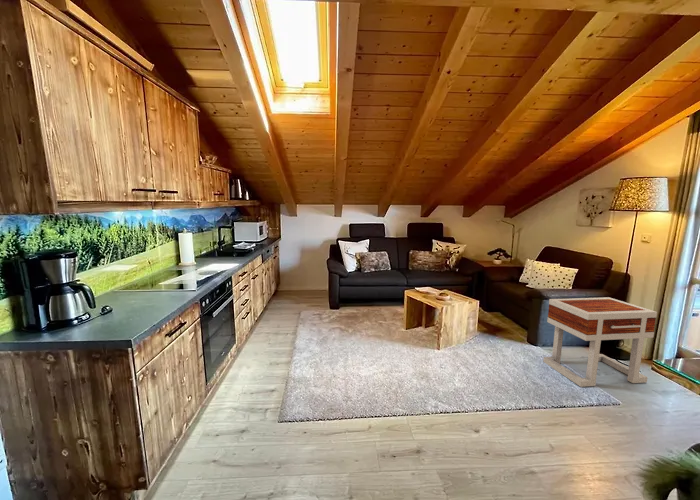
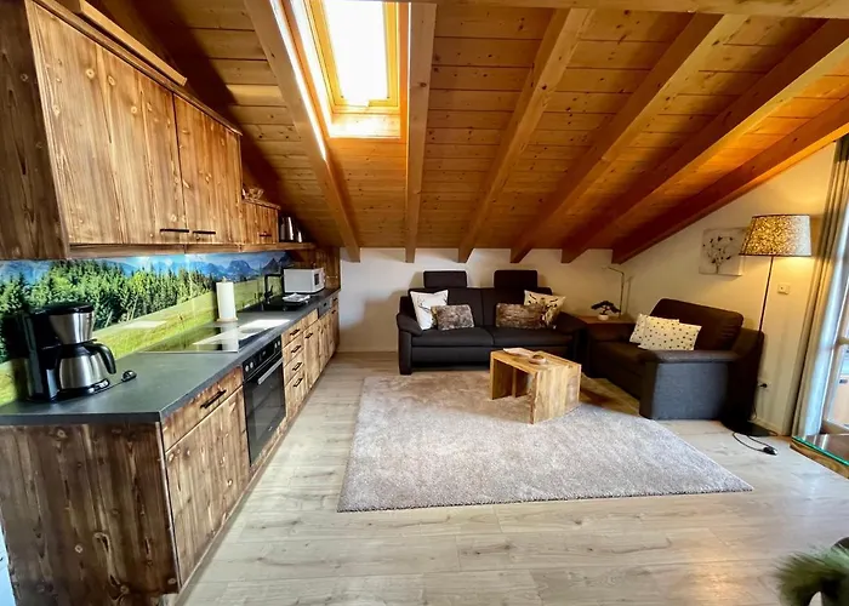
- side table (597, 339)
